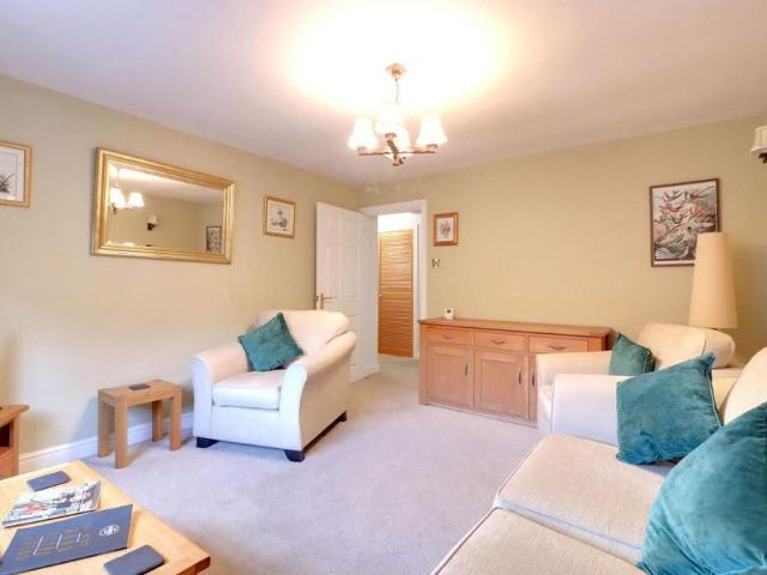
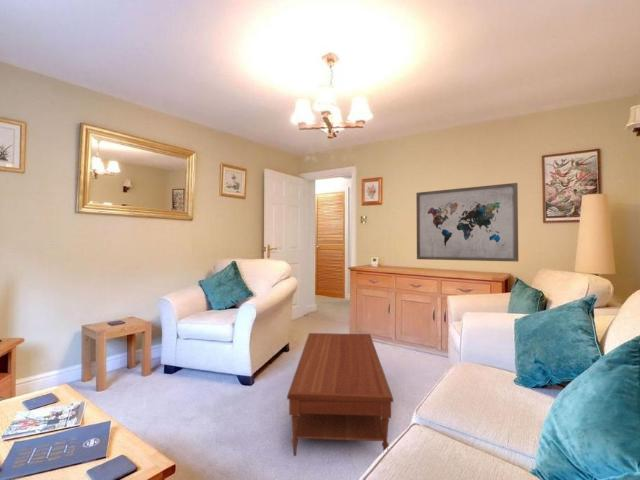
+ coffee table (339, 380)
+ wall art (463, 224)
